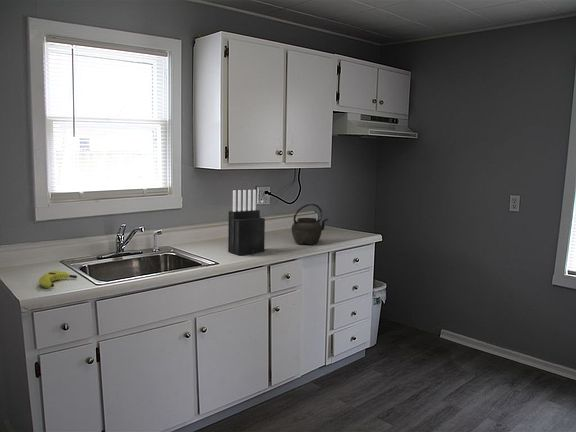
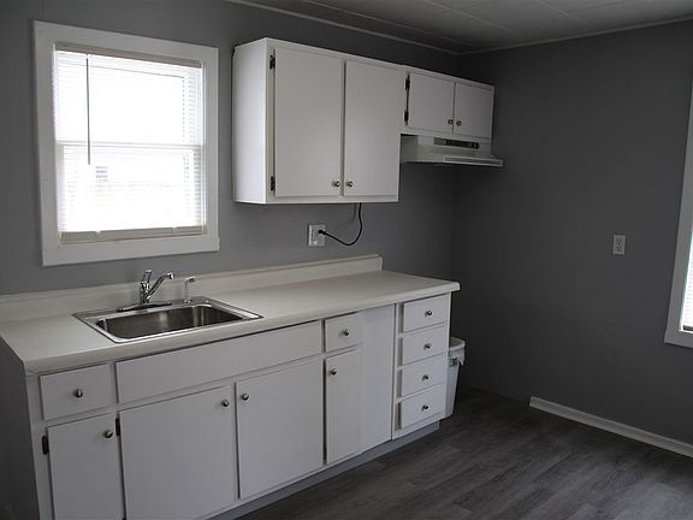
- knife block (247, 221)
- kettle (311, 223)
- banana (58, 278)
